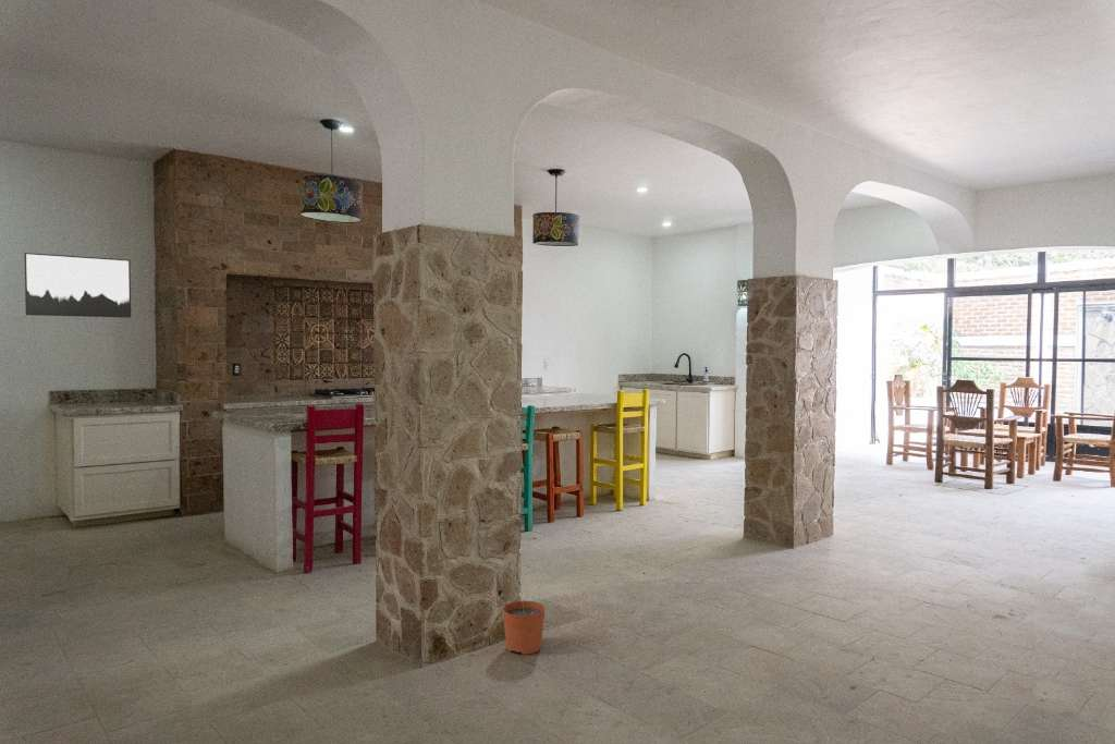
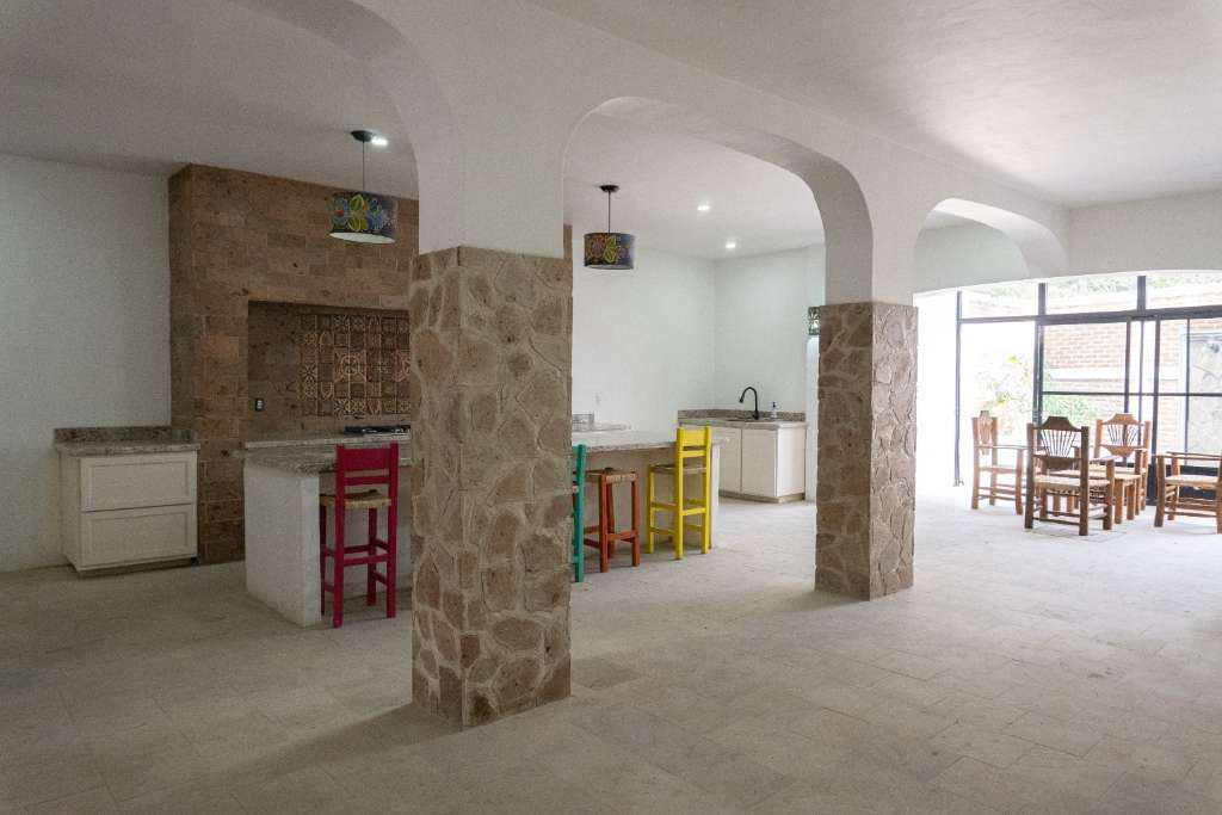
- plant pot (524, 618)
- wall art (79, 286)
